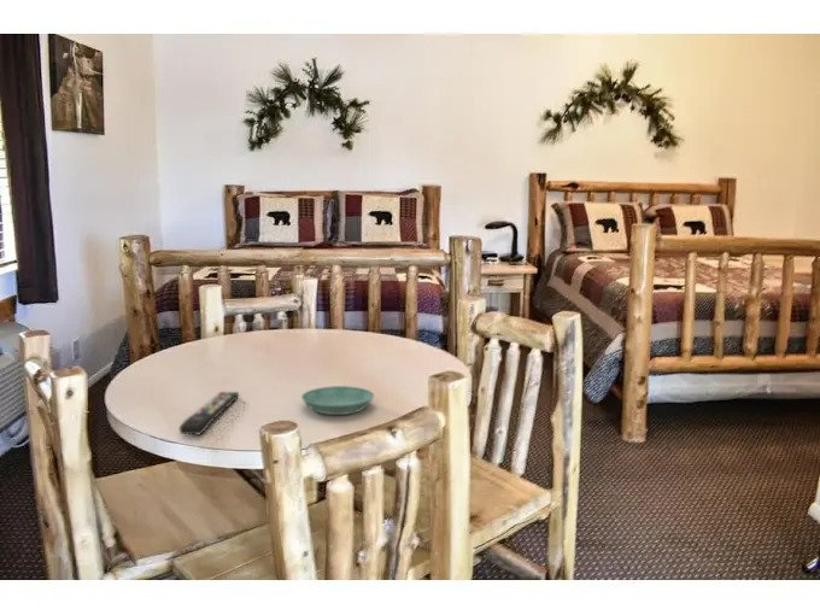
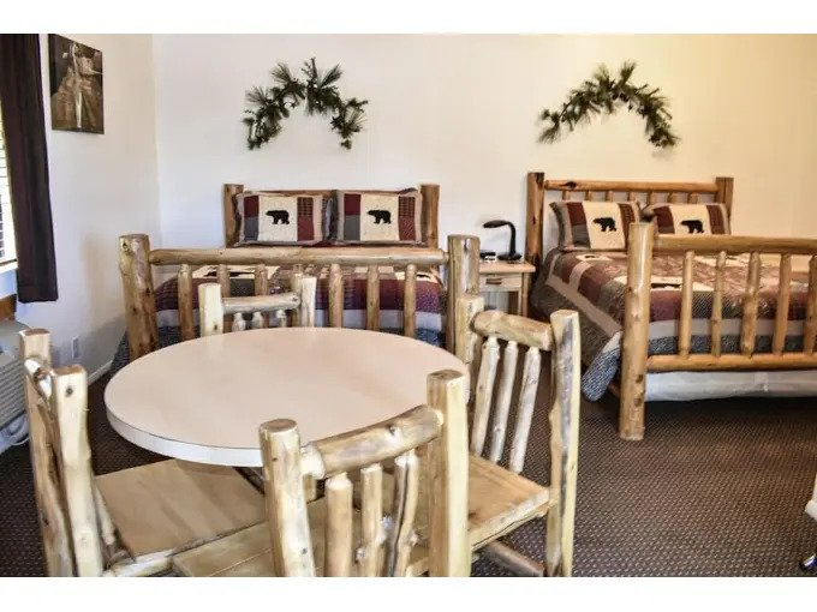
- remote control (211, 410)
- saucer (338, 400)
